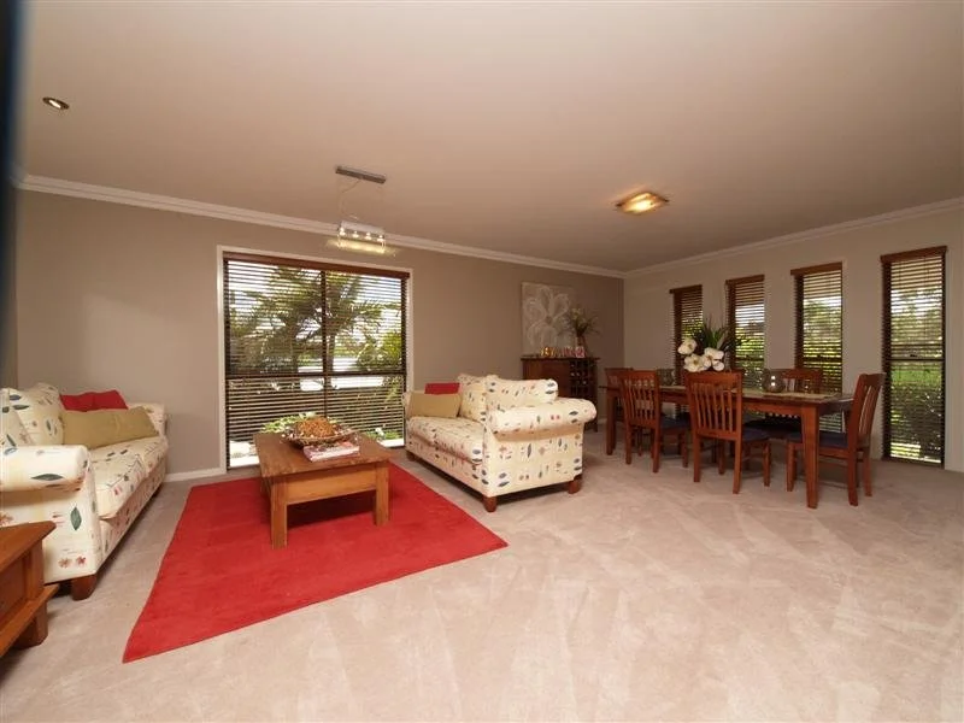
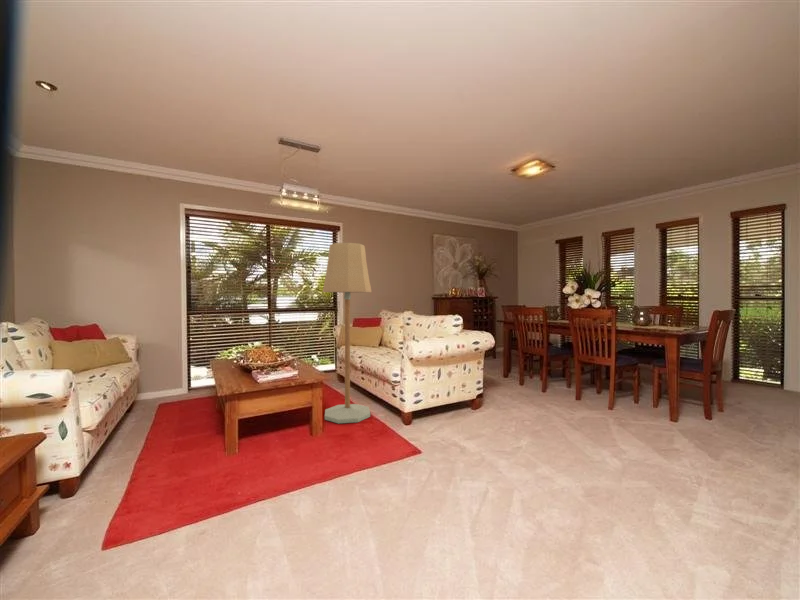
+ floor lamp (347, 330)
